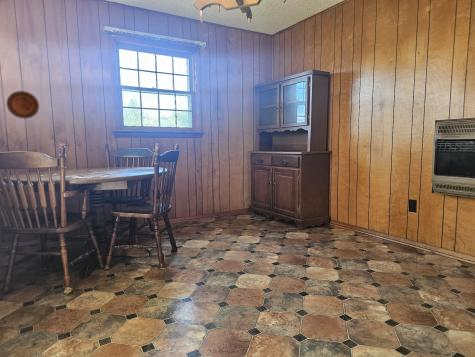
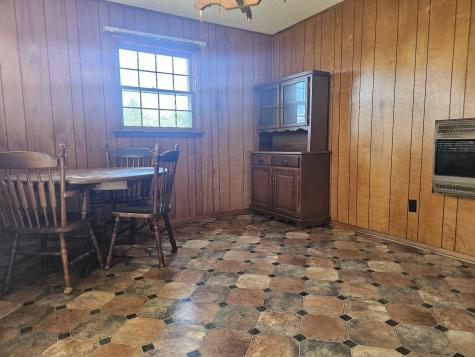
- decorative plate (23, 104)
